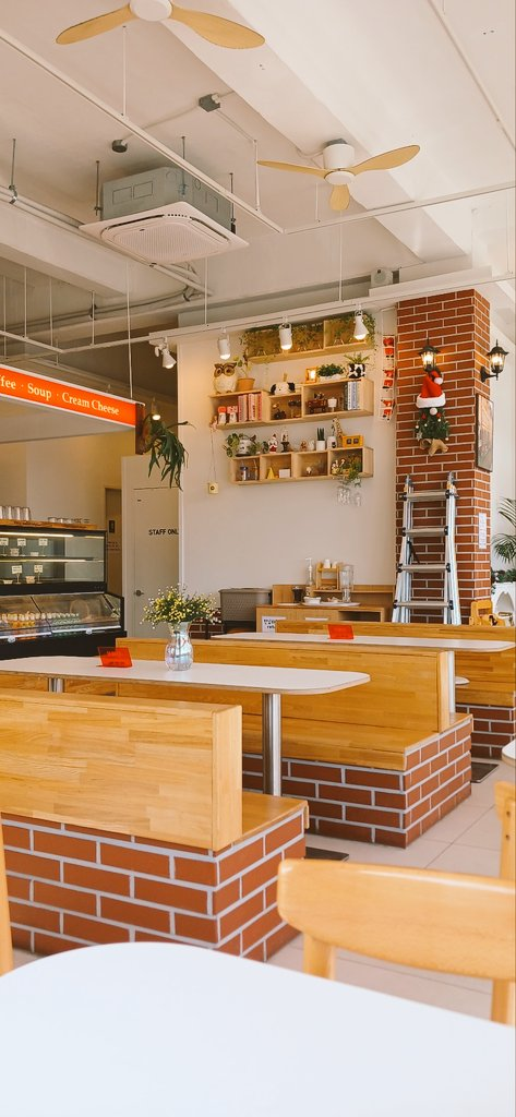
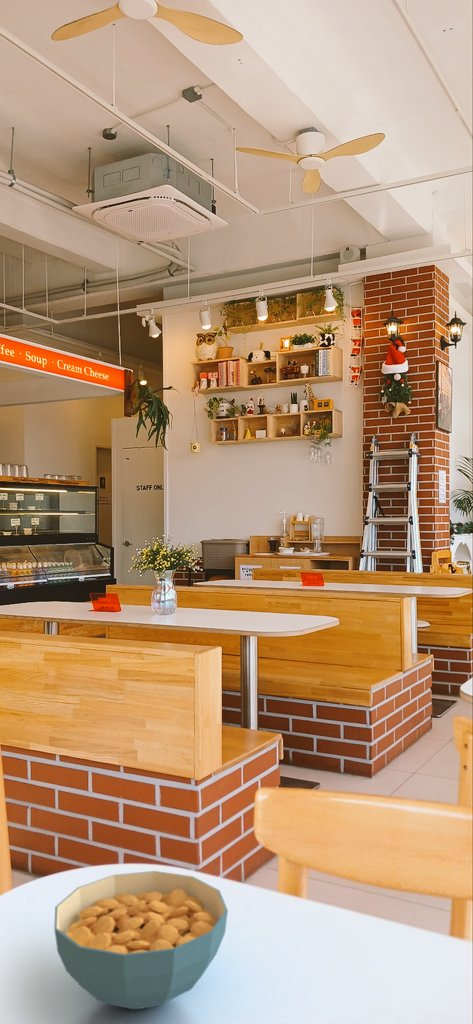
+ cereal bowl (141, 951)
